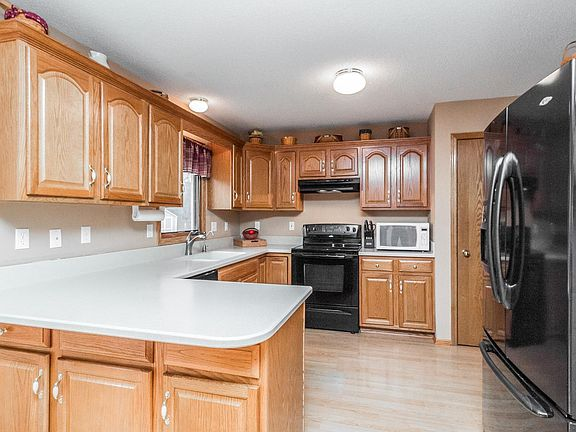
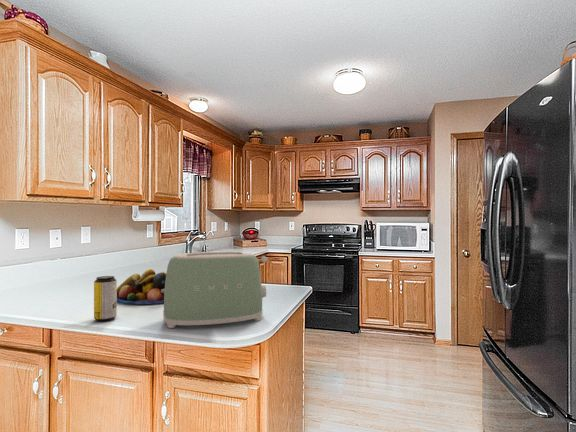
+ beverage can (105, 298)
+ fruit bowl (154, 281)
+ toaster (214, 285)
